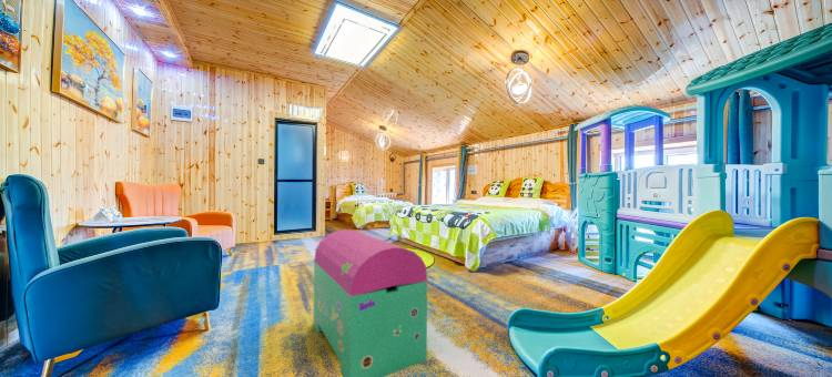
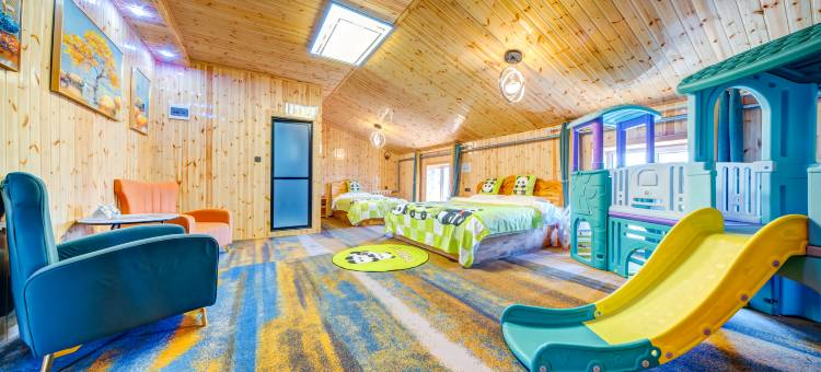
- toy chest (364, 287)
